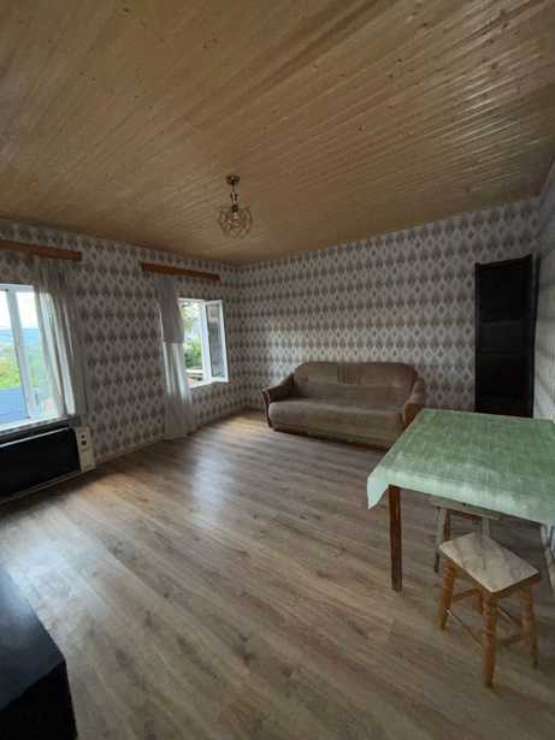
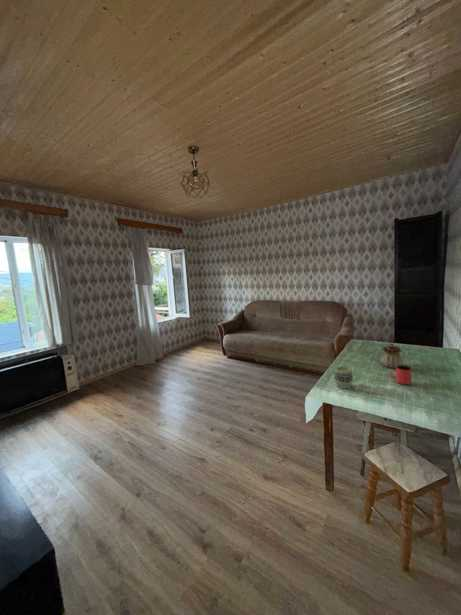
+ cup (343, 377)
+ teapot (391, 355)
+ cup (400, 374)
